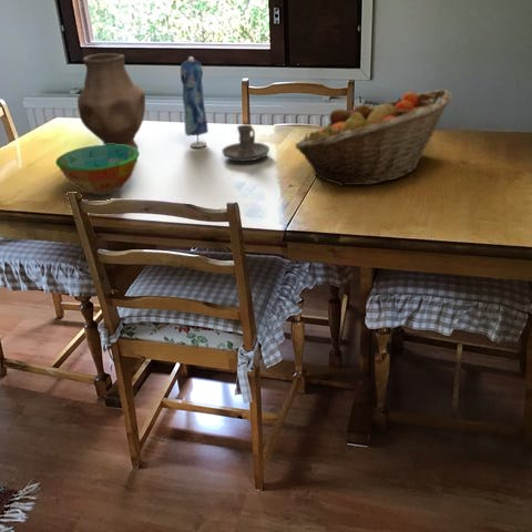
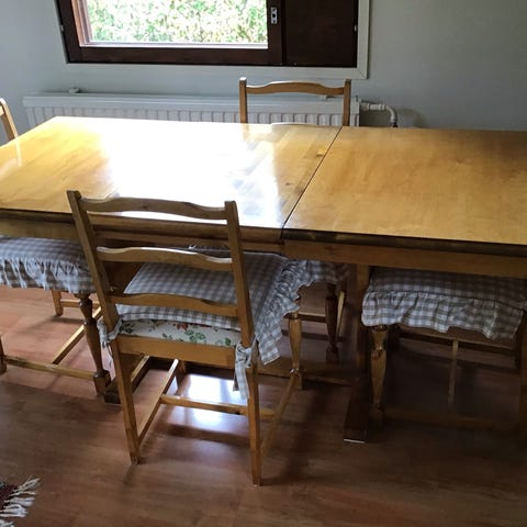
- bowl (100, 173)
- vase (112, 105)
- fruit basket (374, 131)
- dress (193, 102)
- candle holder (246, 140)
